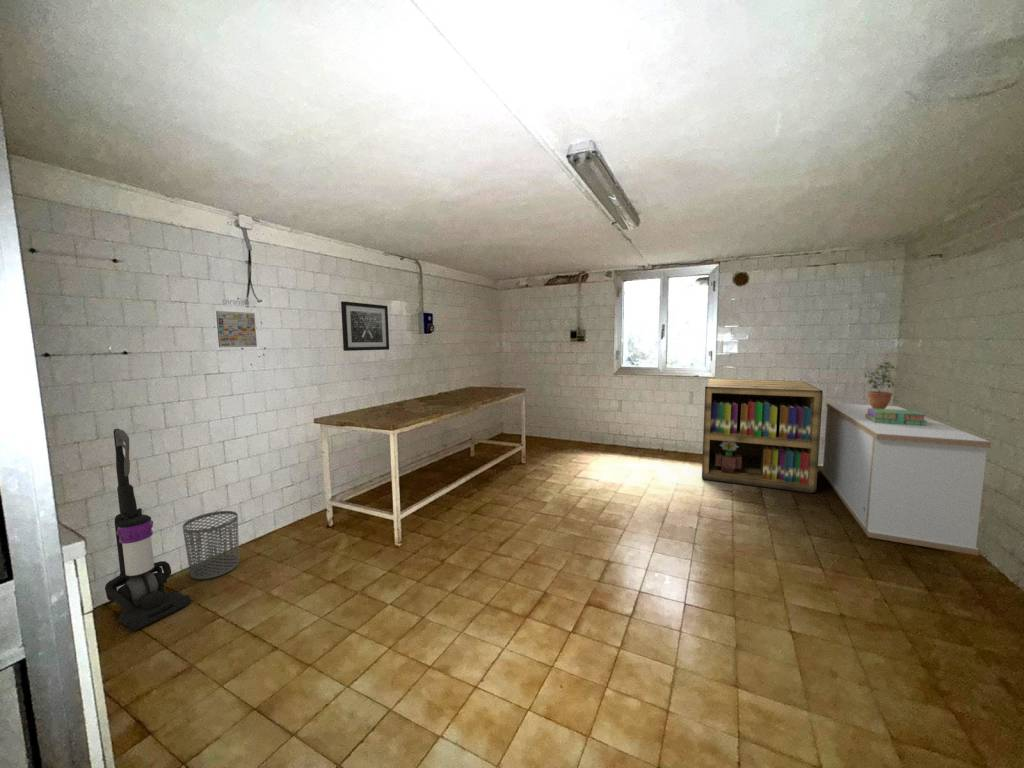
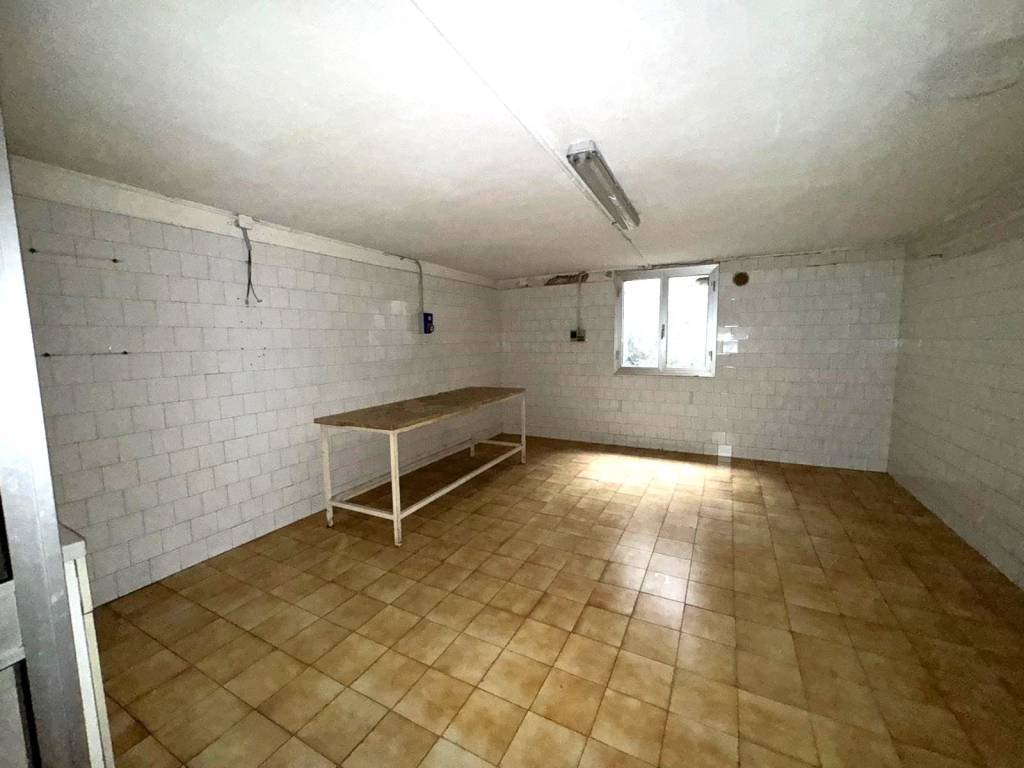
- vacuum cleaner (137, 521)
- waste bin (212, 544)
- potted plant (878, 385)
- wall art (366, 327)
- stack of books (894, 416)
- storage cabinet (885, 461)
- calendar (236, 323)
- bookshelf (754, 428)
